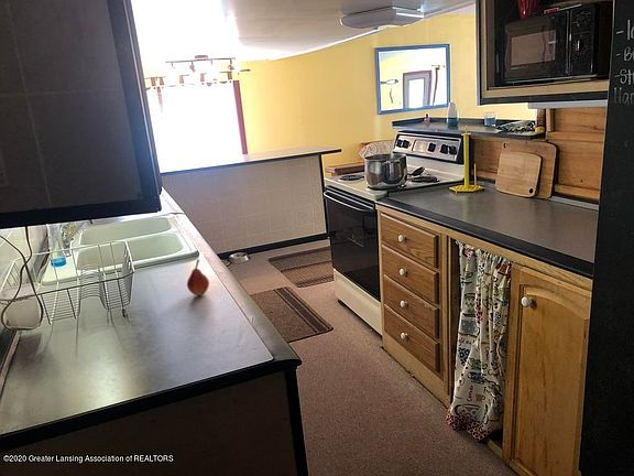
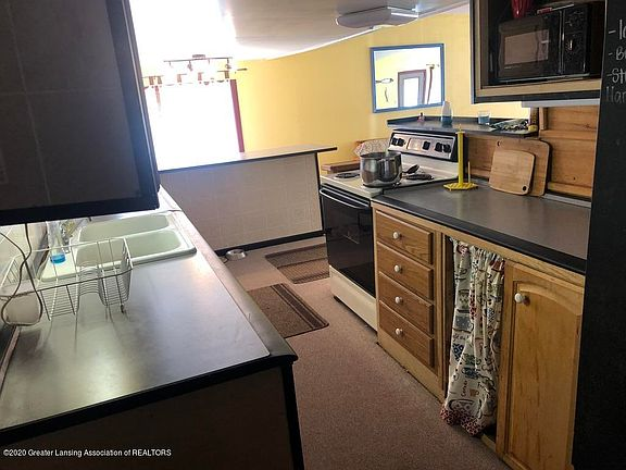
- fruit (197, 277)
